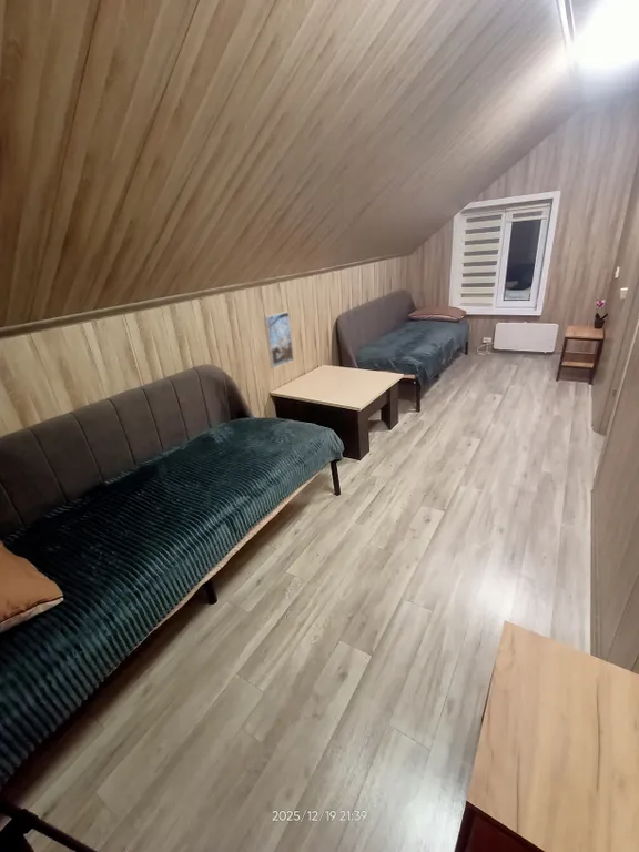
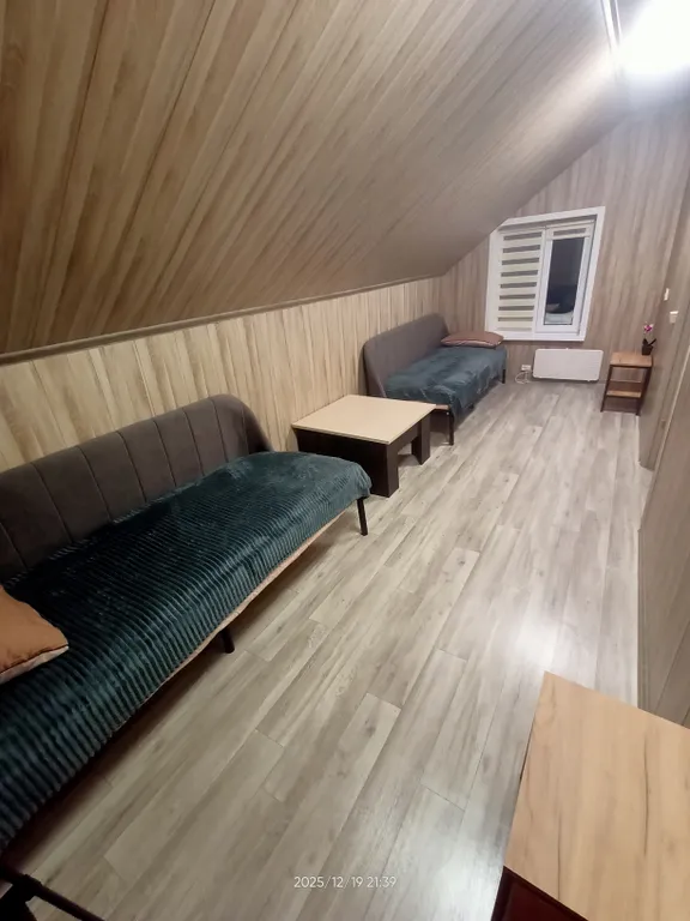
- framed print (280, 339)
